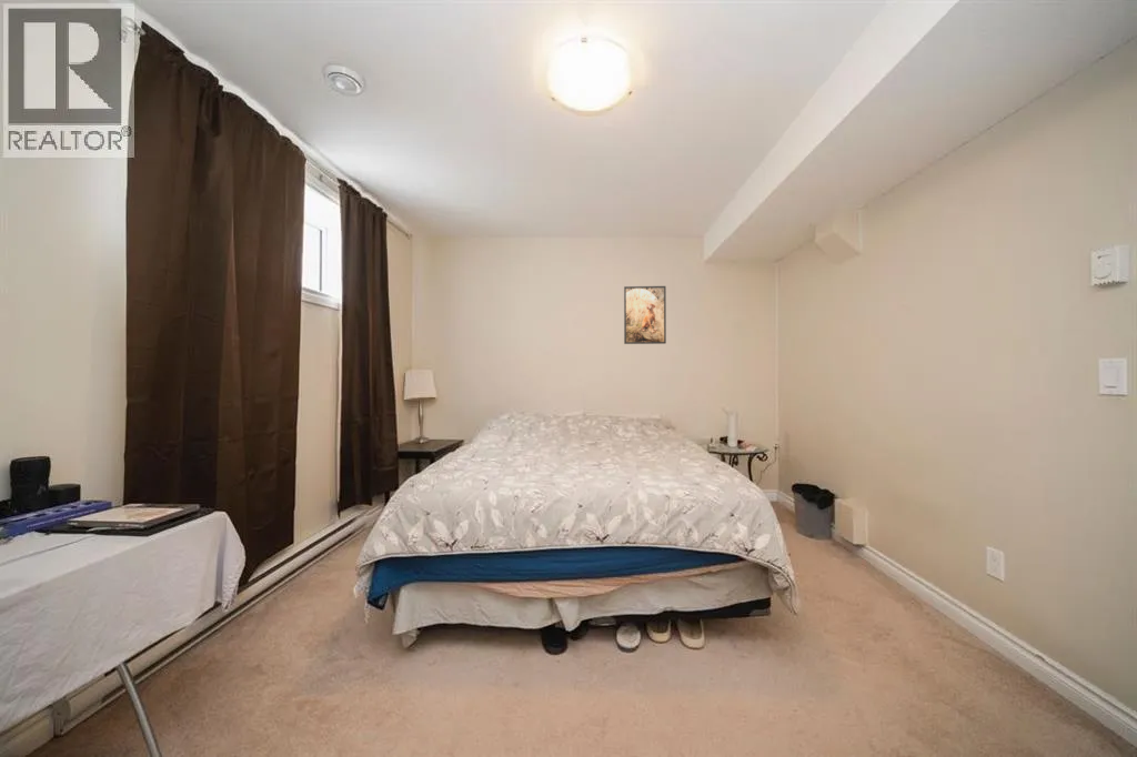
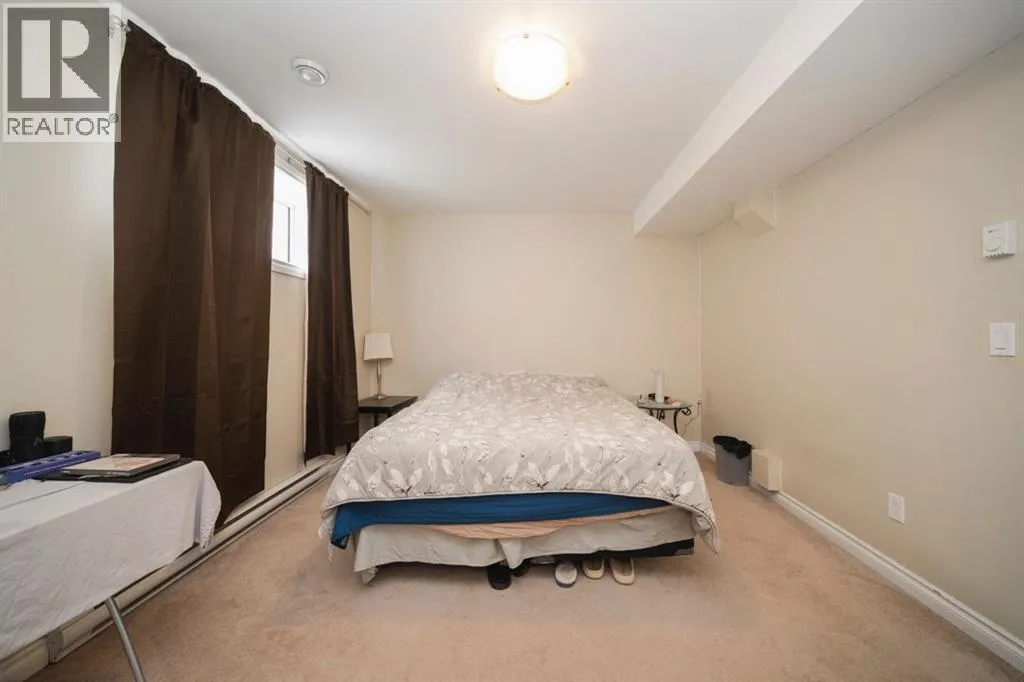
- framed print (644, 314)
